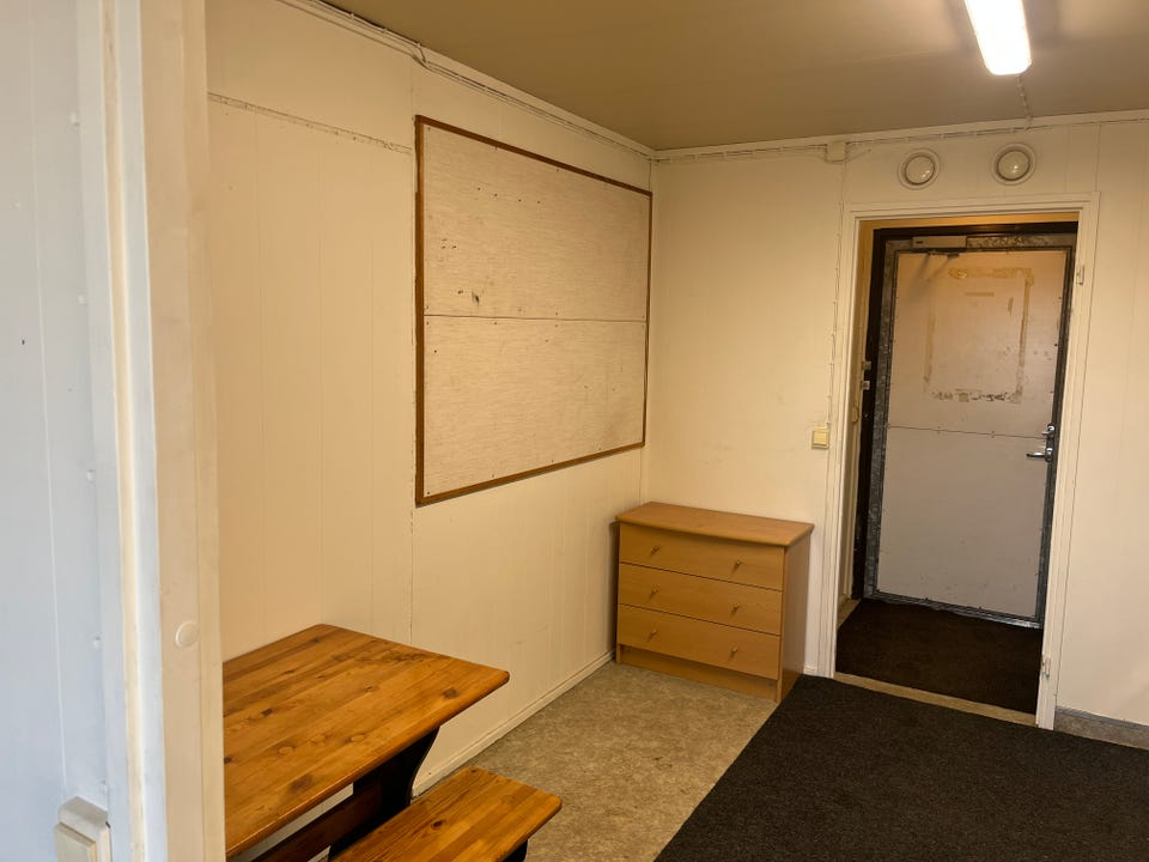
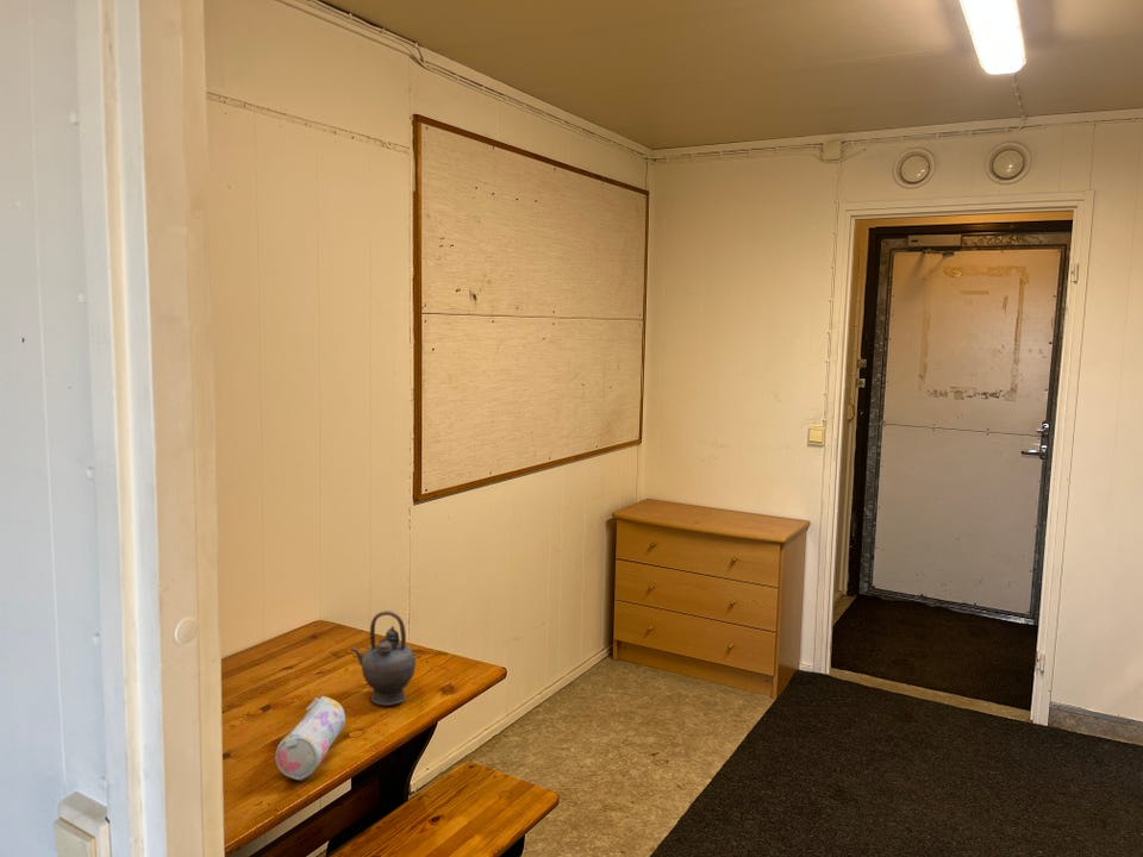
+ pencil case (312, 736)
+ teapot (382, 655)
